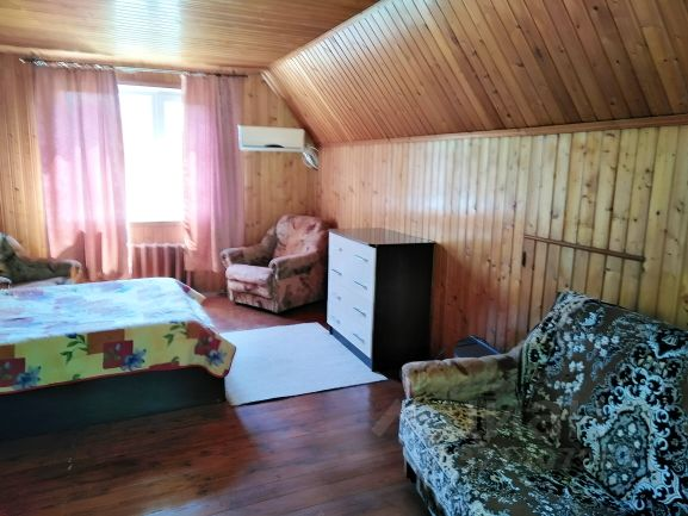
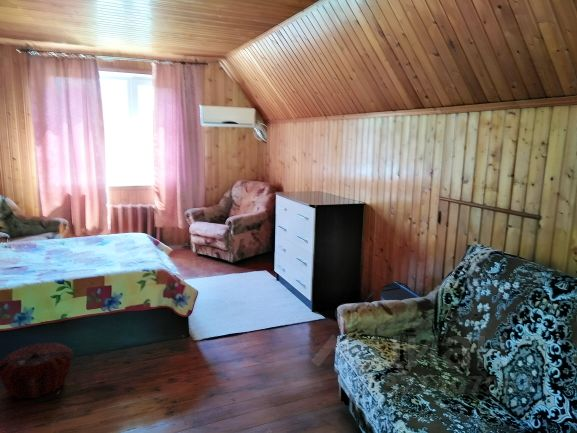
+ woven basket (37, 367)
